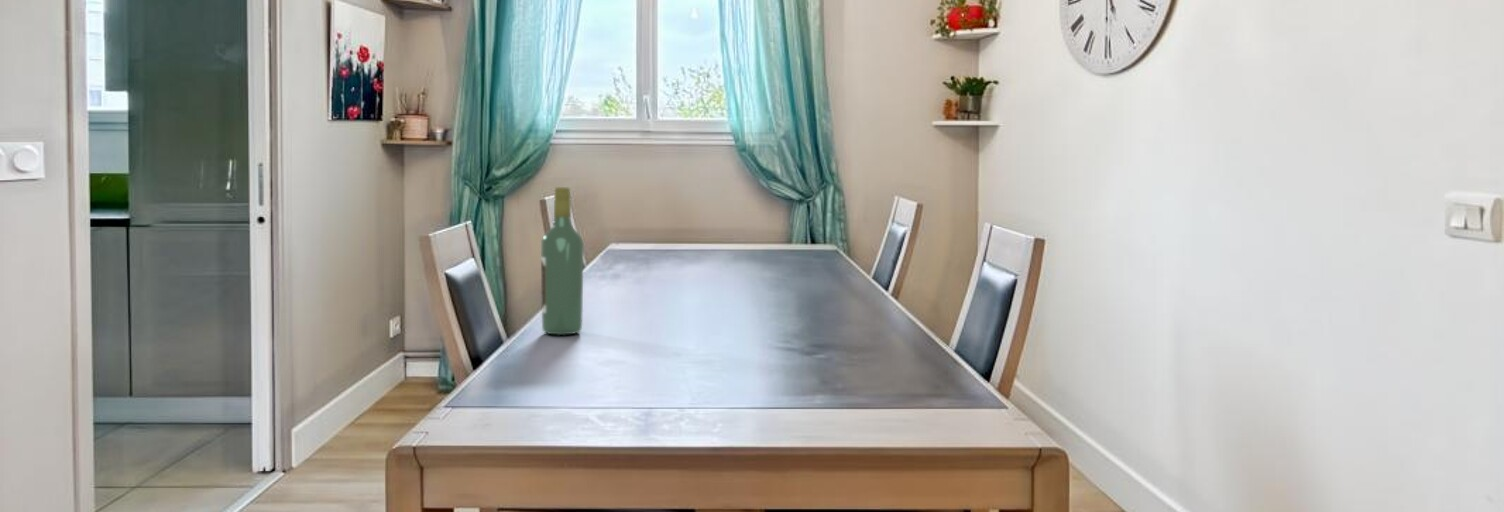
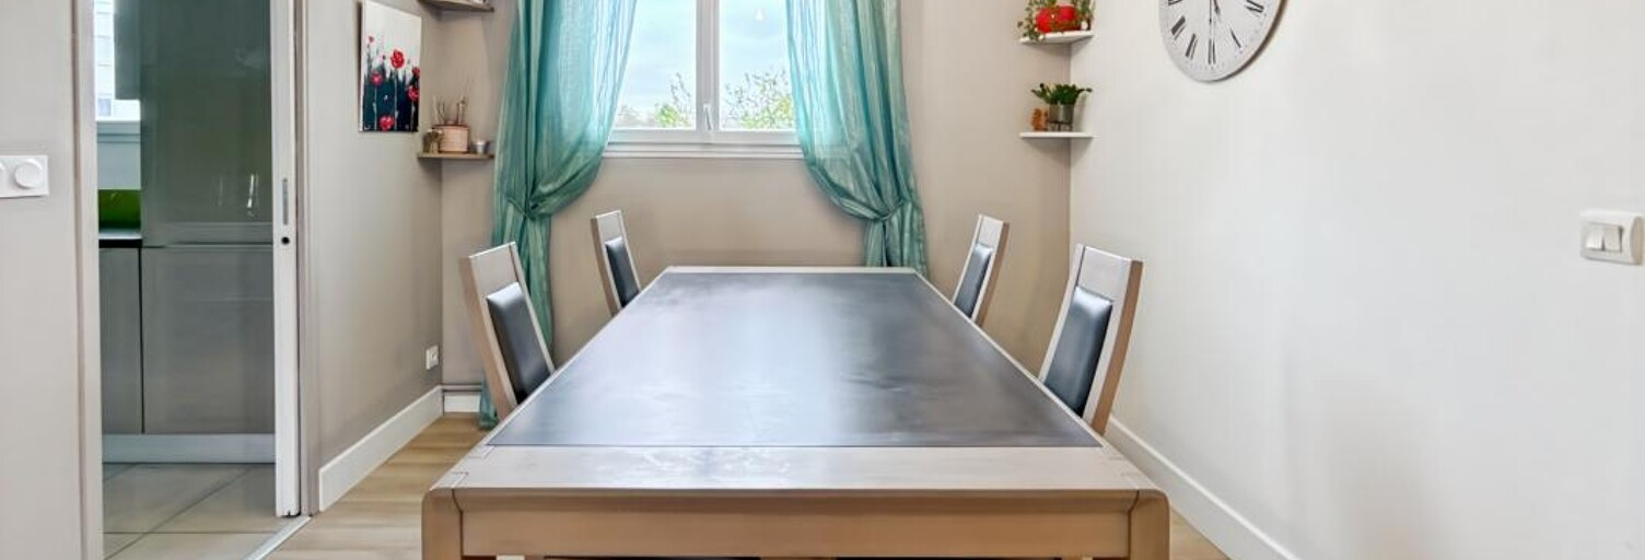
- wine bottle (562, 260)
